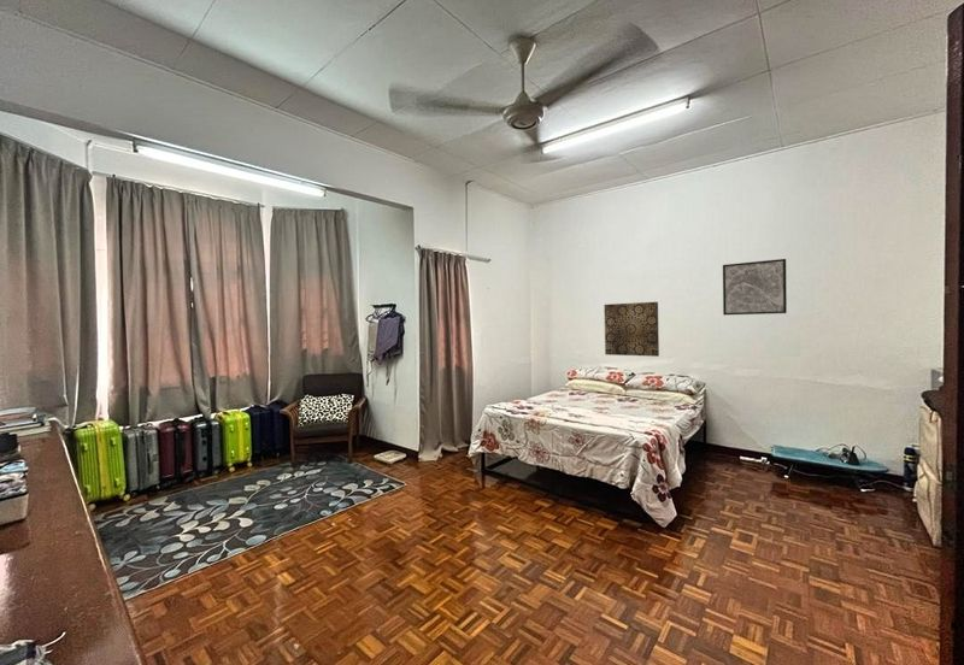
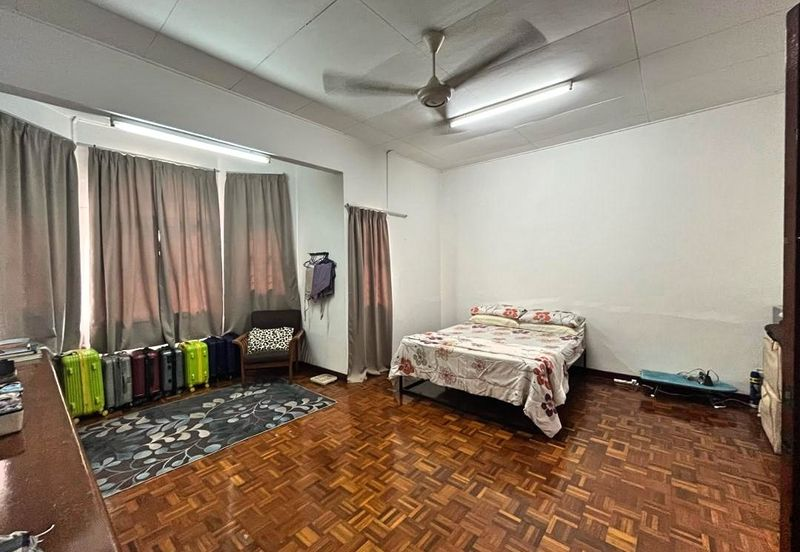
- wall art (753, 288)
- wall art (630, 329)
